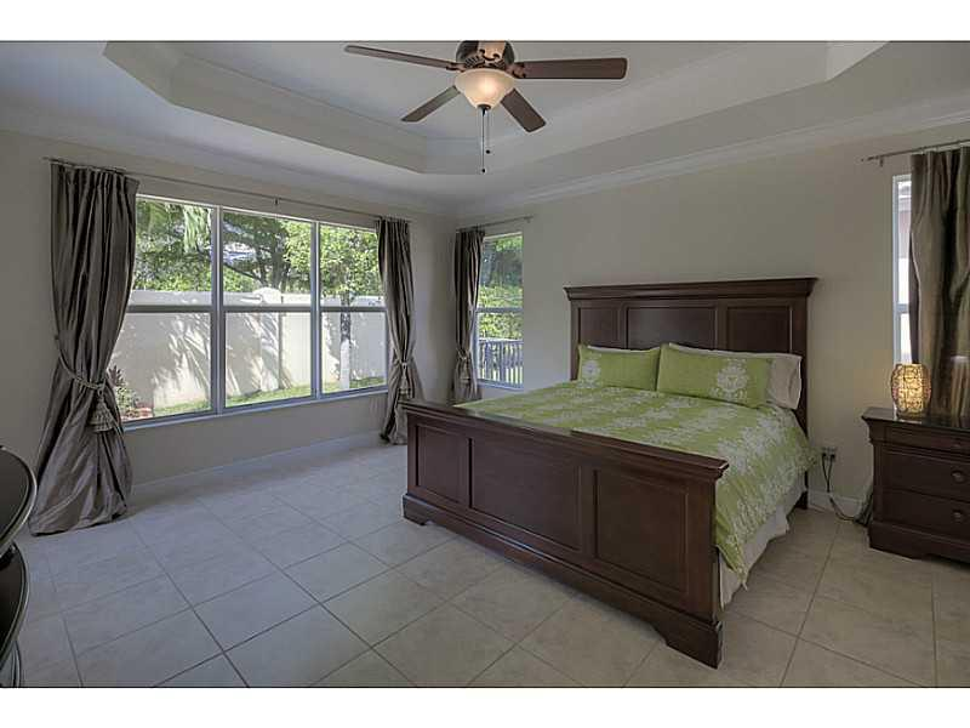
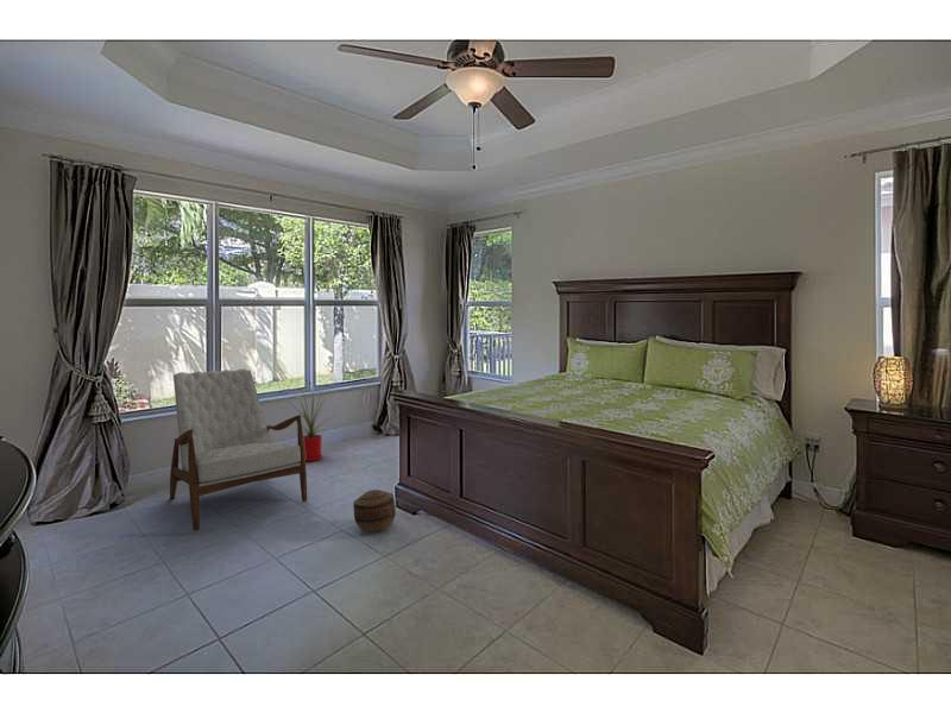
+ house plant (310, 422)
+ basket (374, 509)
+ armchair (231, 436)
